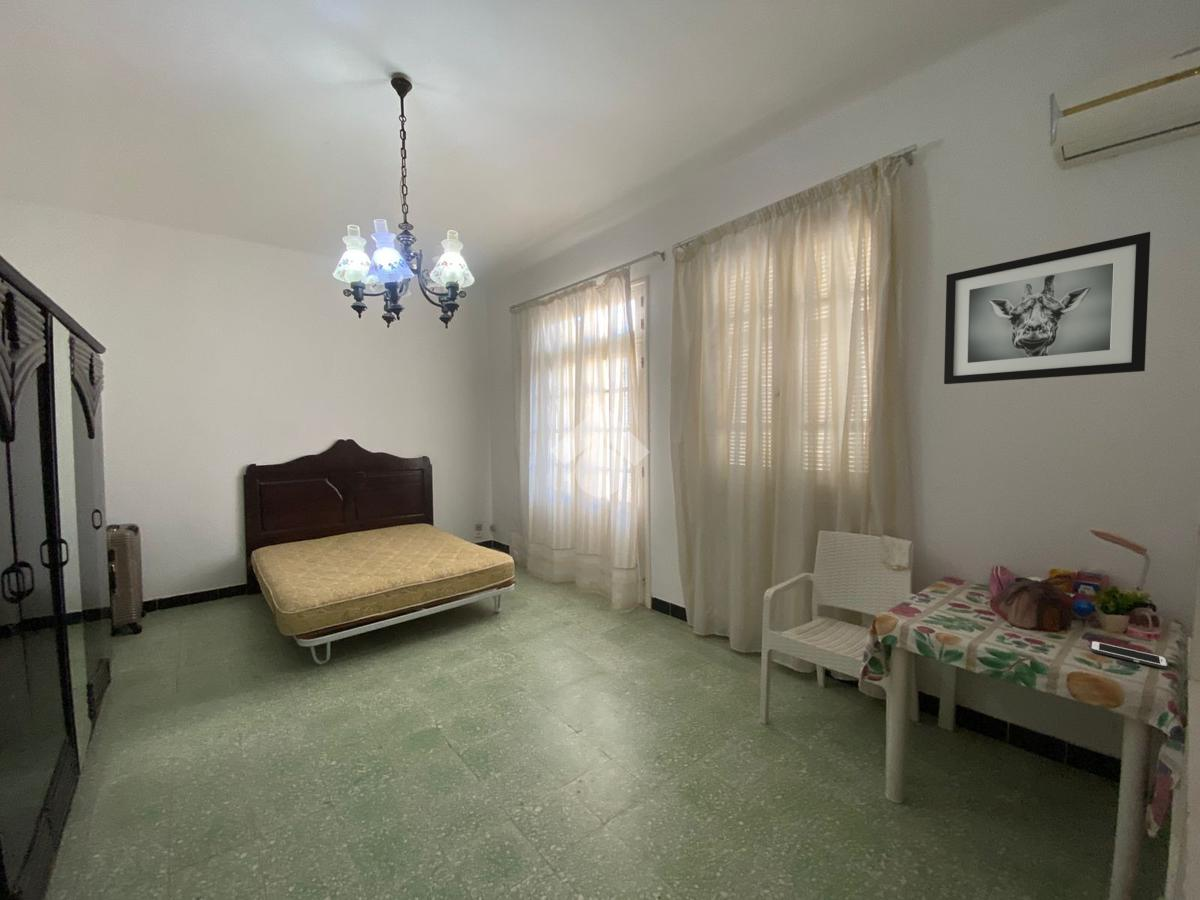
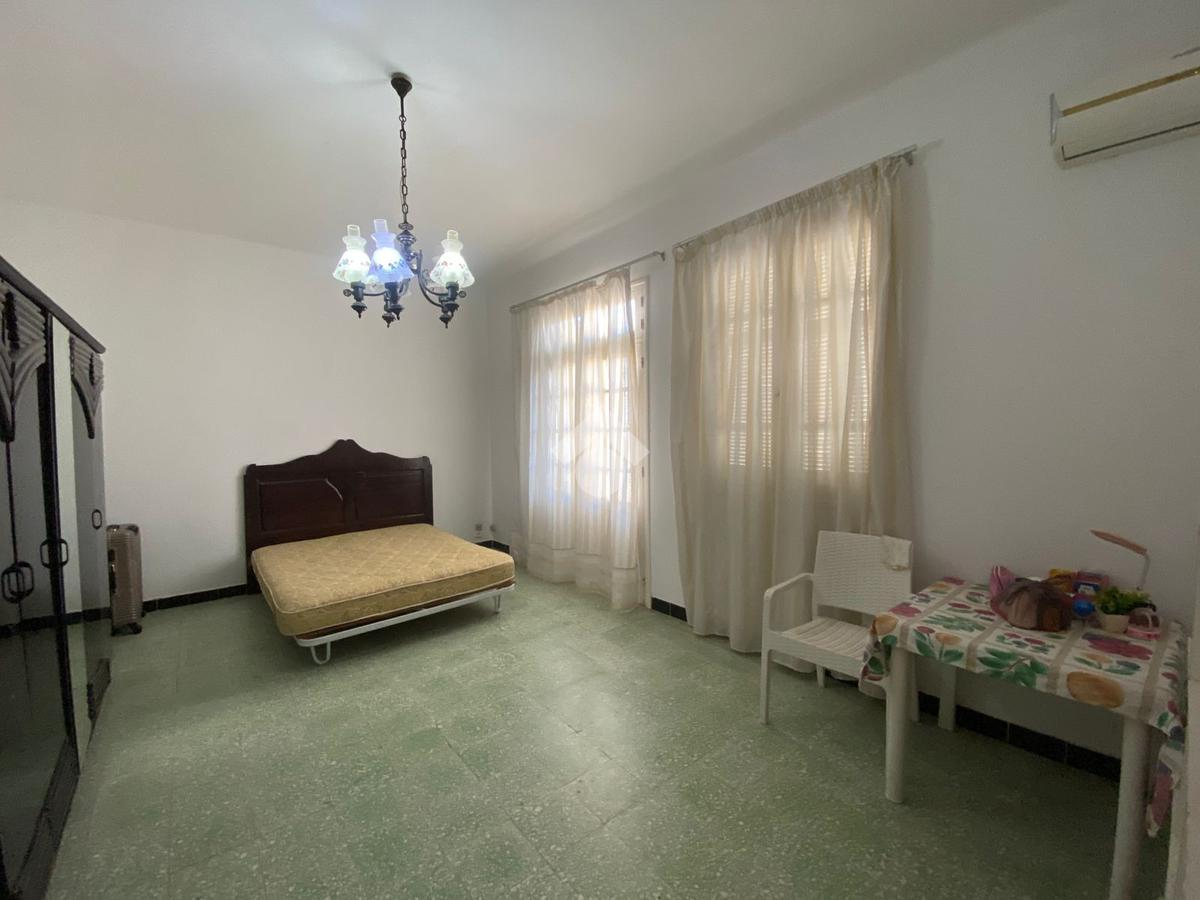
- cell phone (1127, 654)
- wall art (1034, 317)
